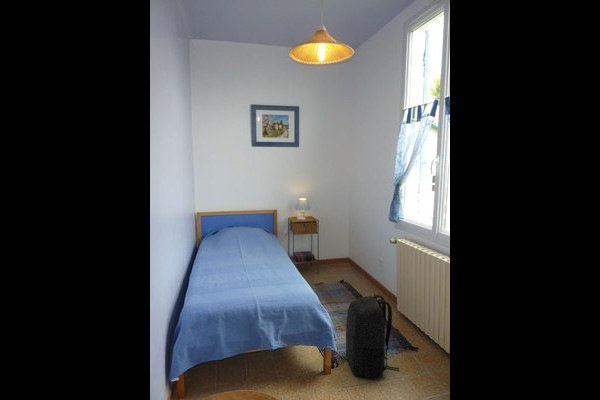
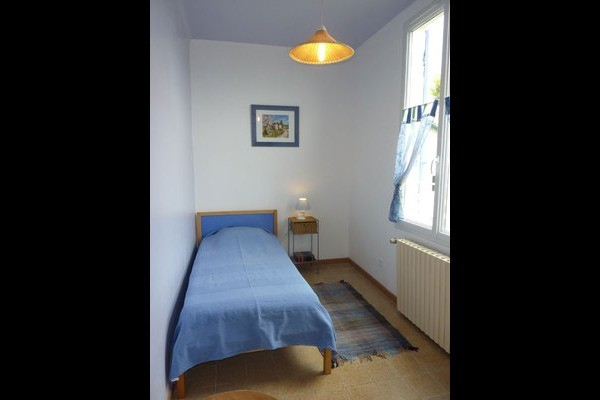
- backpack (371, 329)
